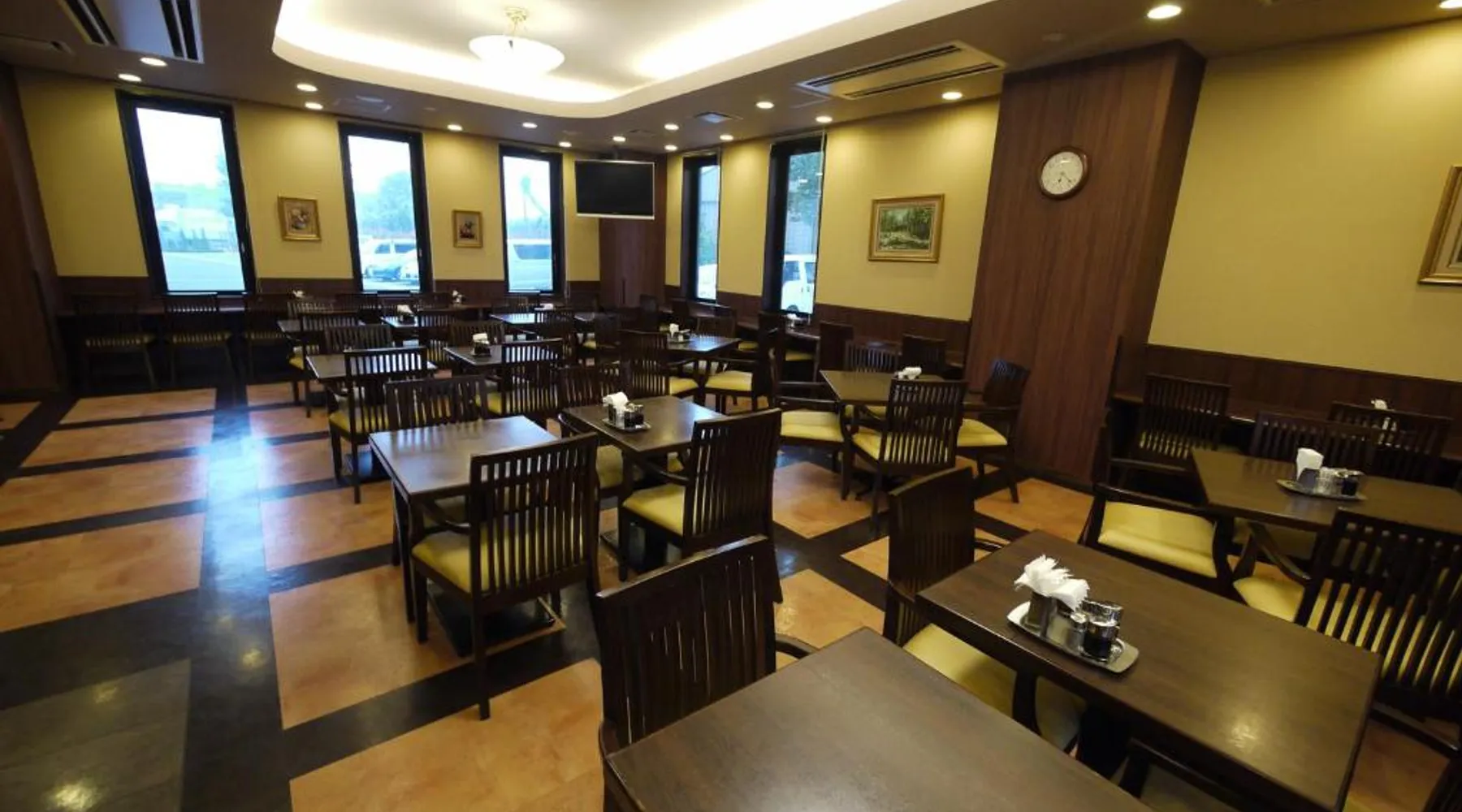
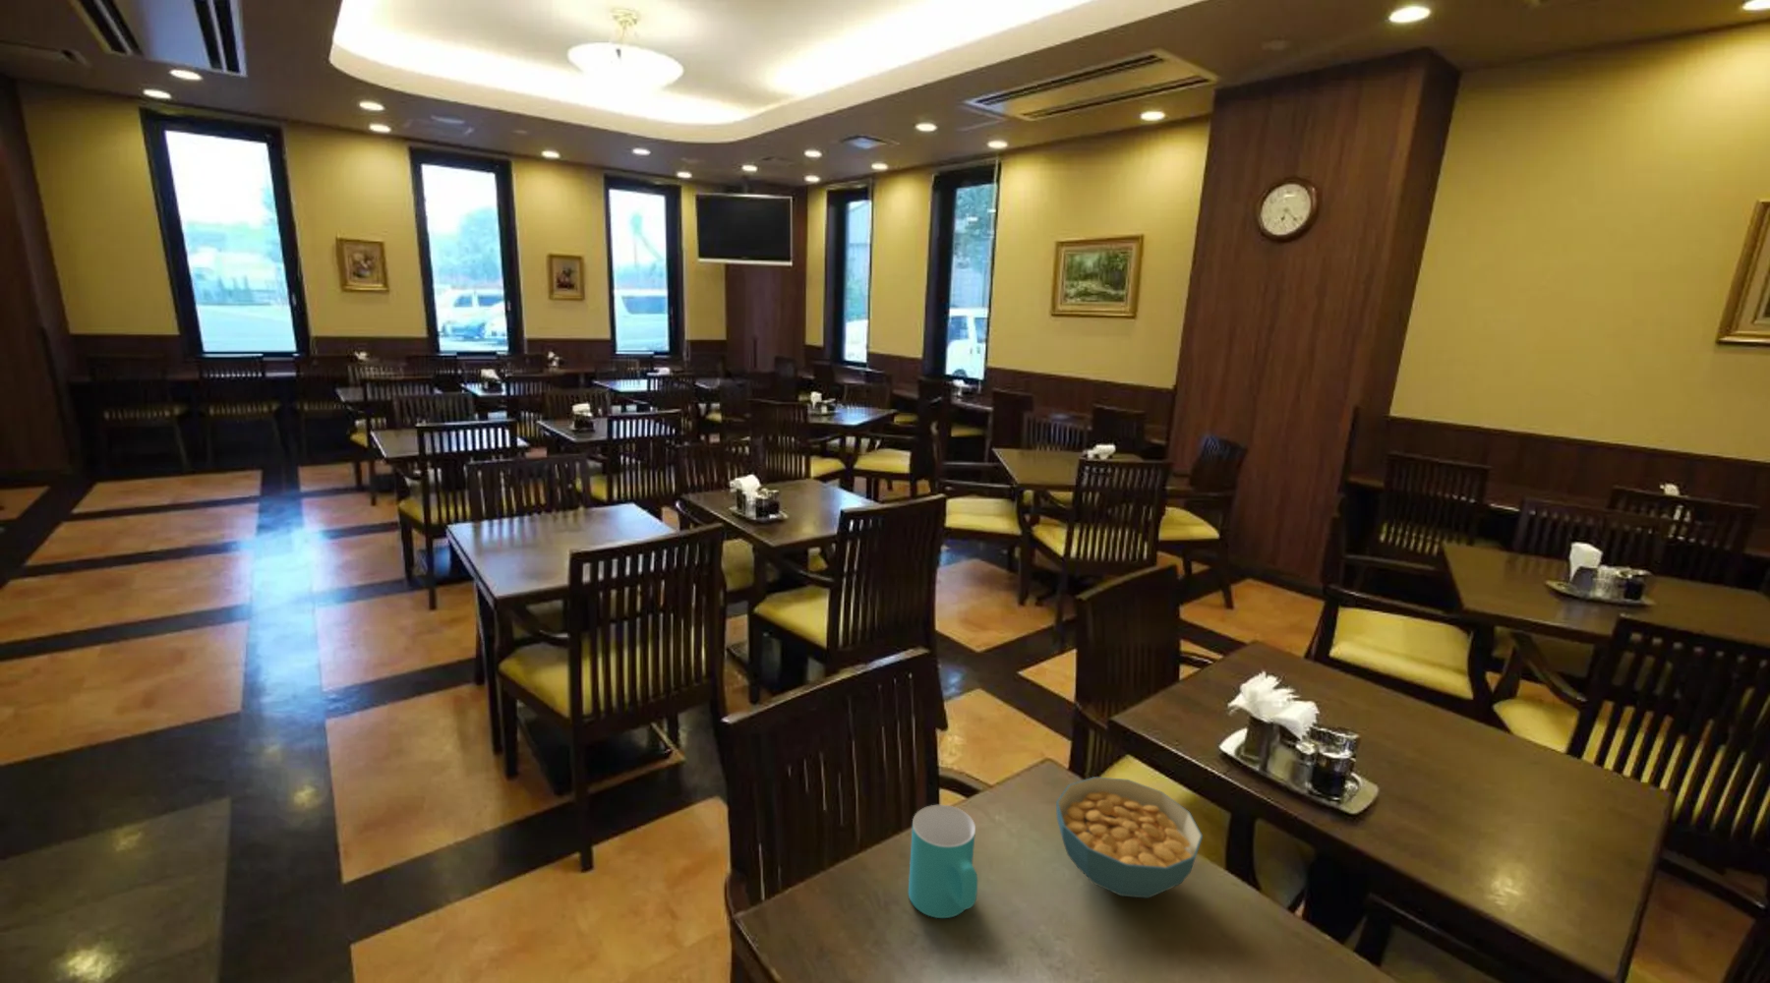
+ cereal bowl (1124, 847)
+ cup (942, 868)
